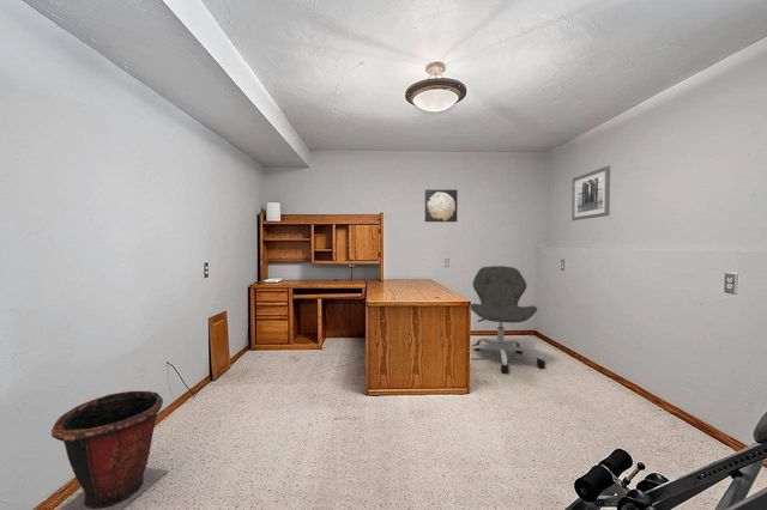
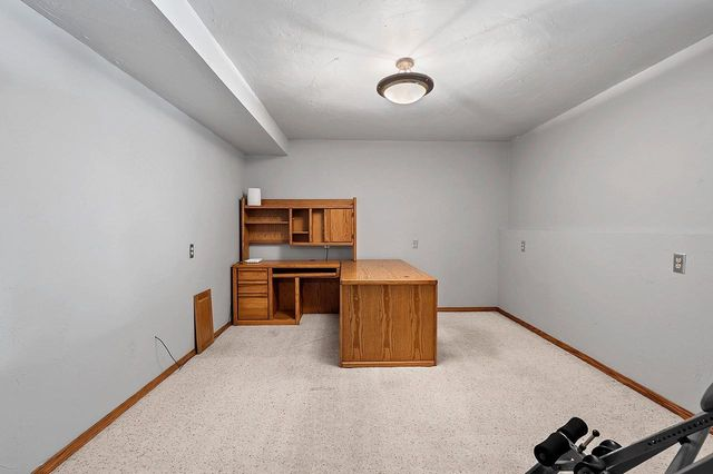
- office chair (500, 314)
- wall art (588, 195)
- waste bin (116, 445)
- wall art (440, 206)
